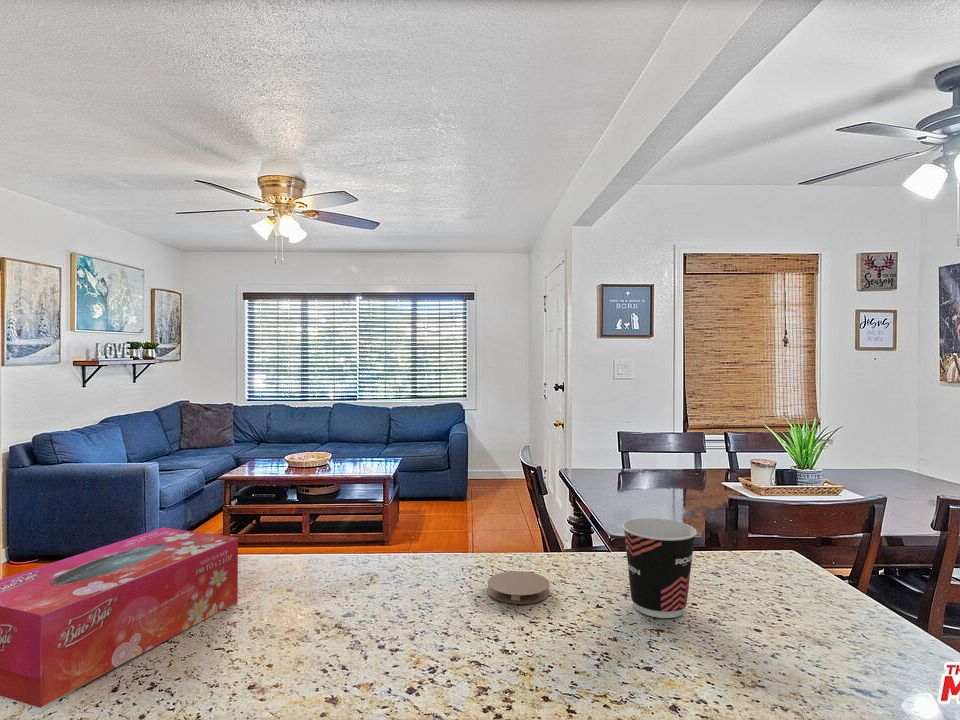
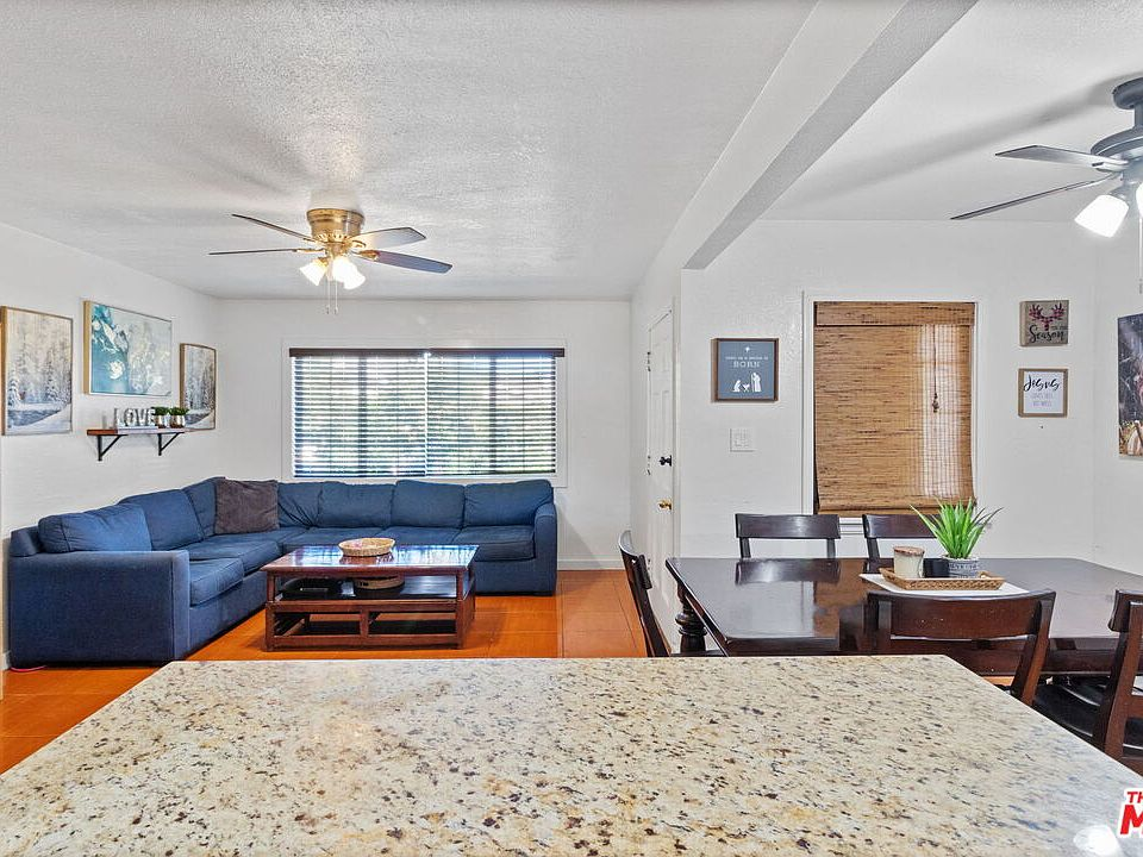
- coaster (518, 586)
- tissue box (114, 599)
- cup (658, 567)
